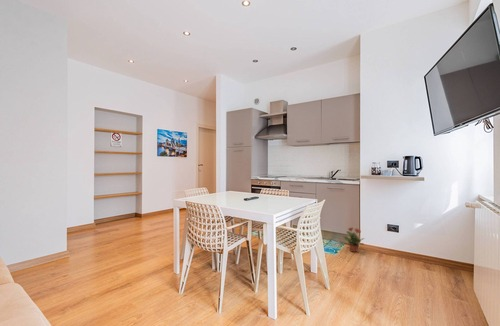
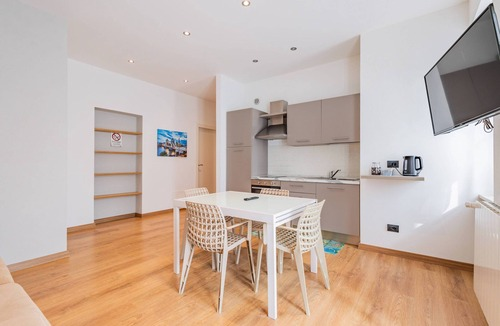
- potted plant (353, 239)
